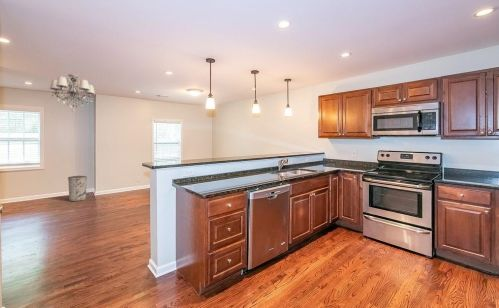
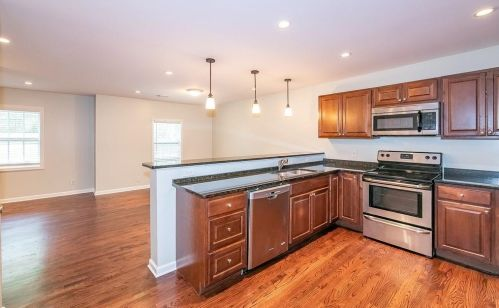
- trash can (77, 187)
- chandelier (73, 94)
